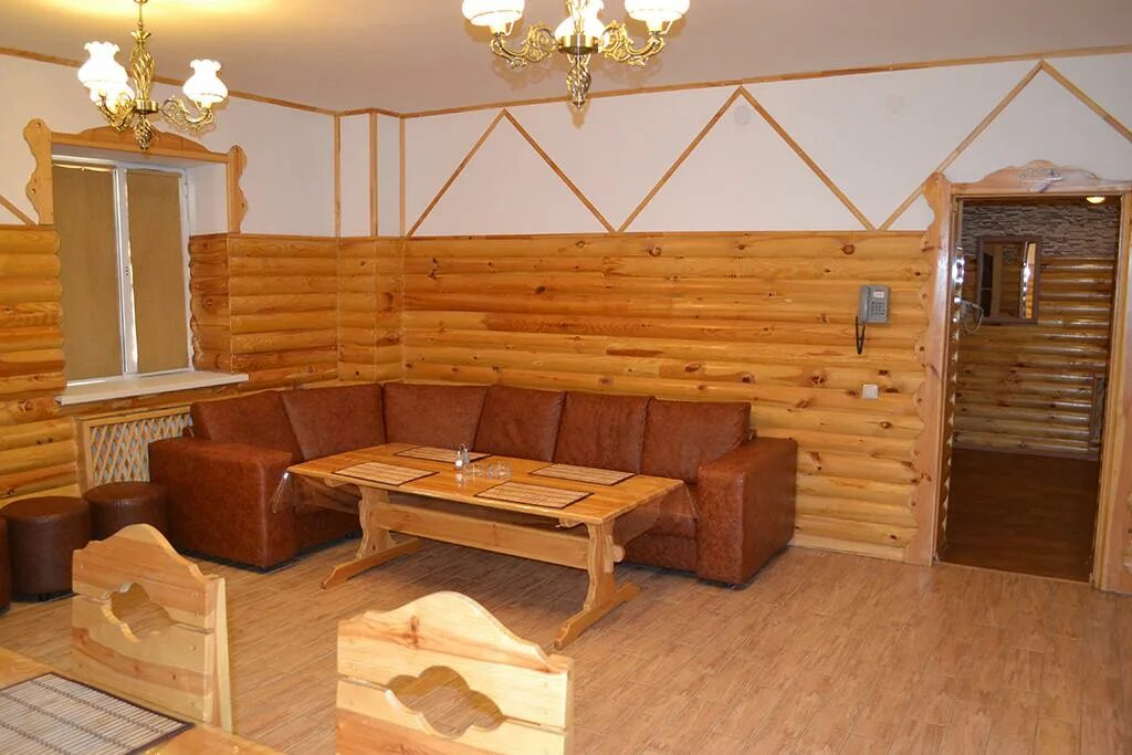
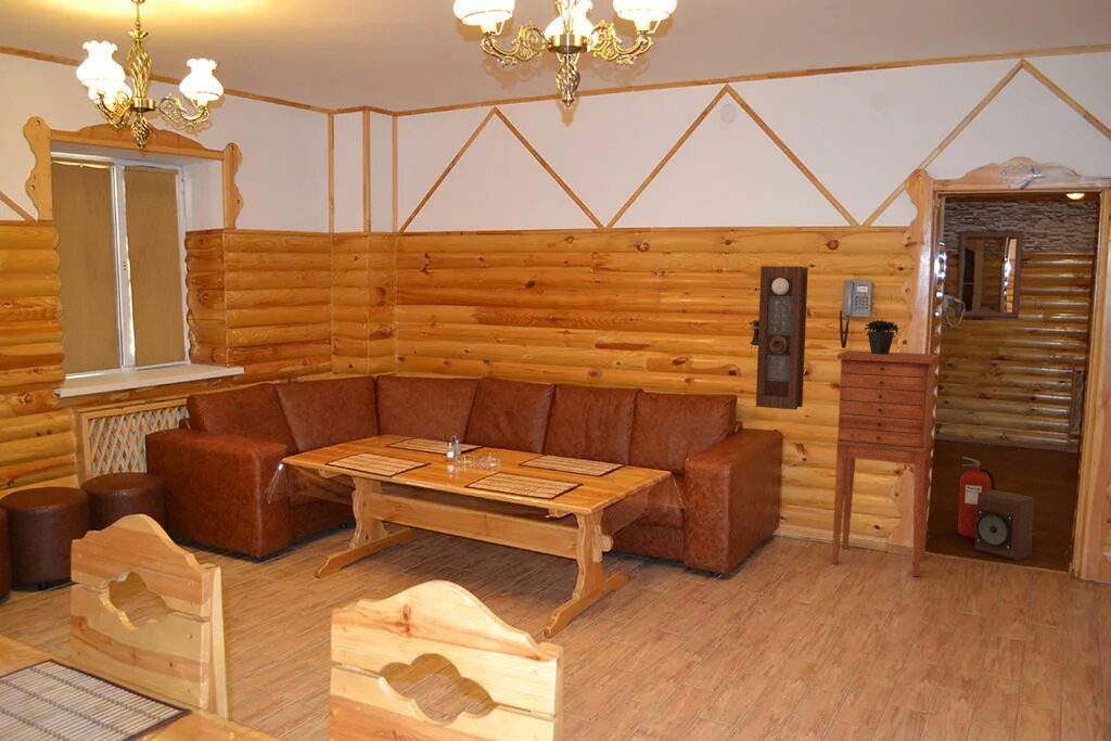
+ fire extinguisher (976, 497)
+ potted plant (880, 322)
+ cabinet (883, 459)
+ speaker (1001, 525)
+ pendulum clock (775, 336)
